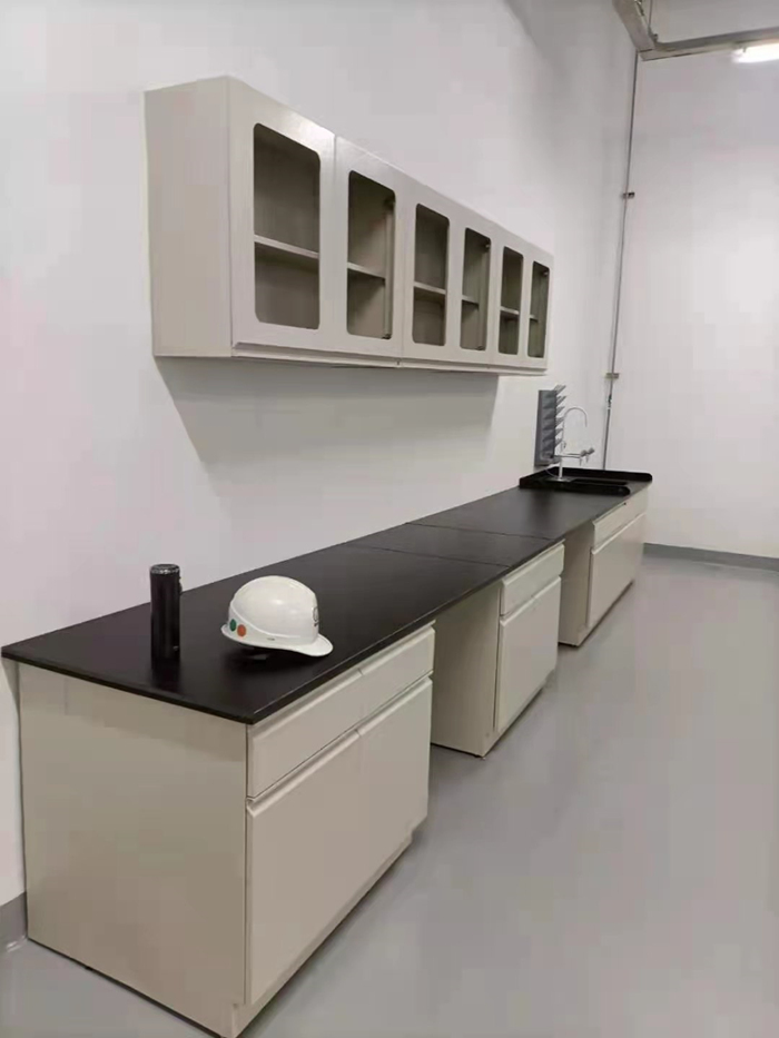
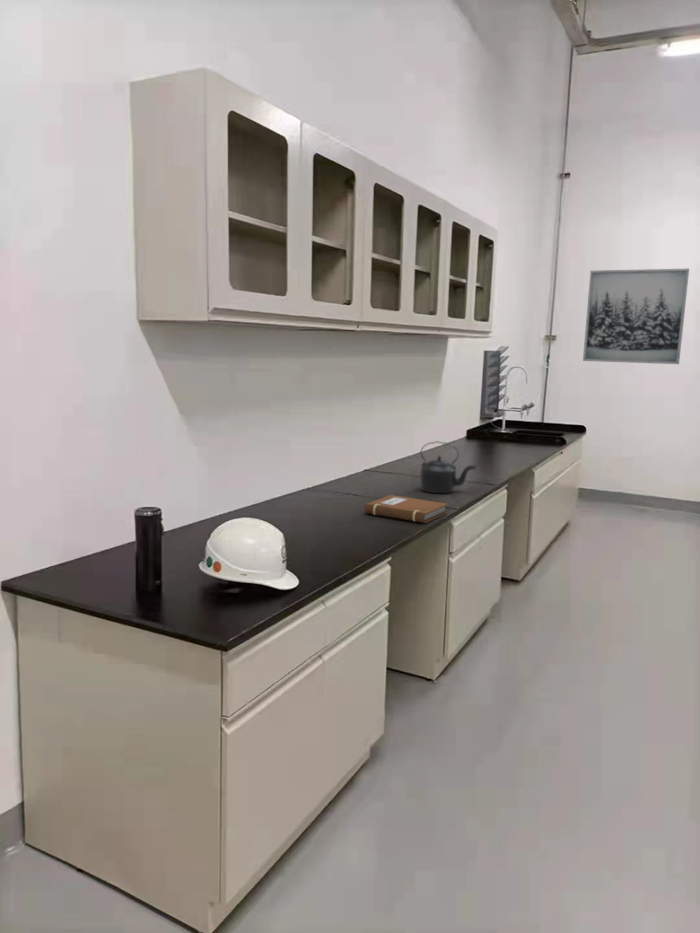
+ kettle (447, 466)
+ wall art (634, 316)
+ notebook (404, 508)
